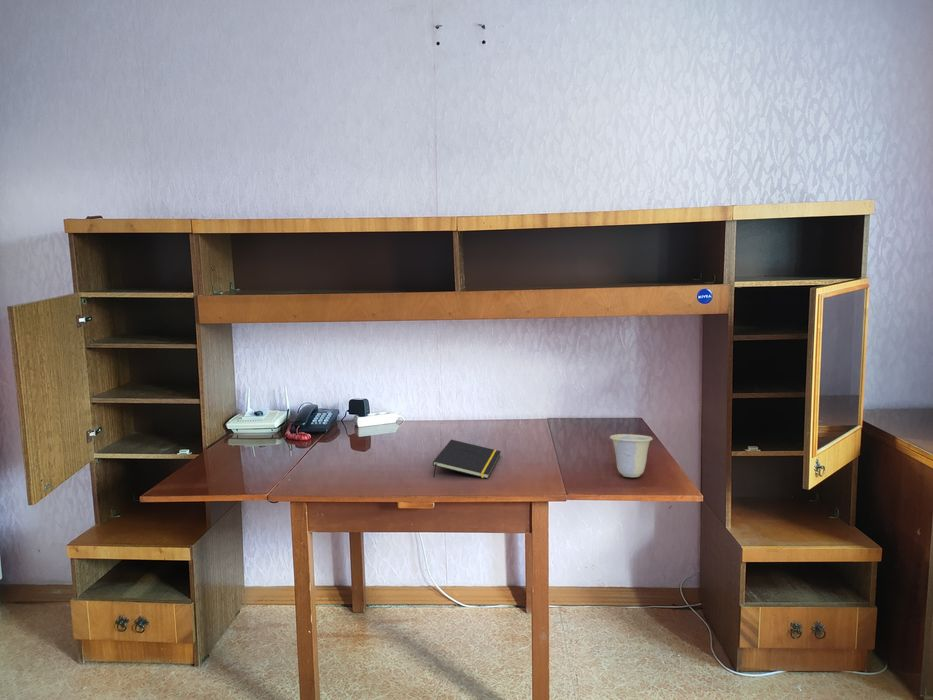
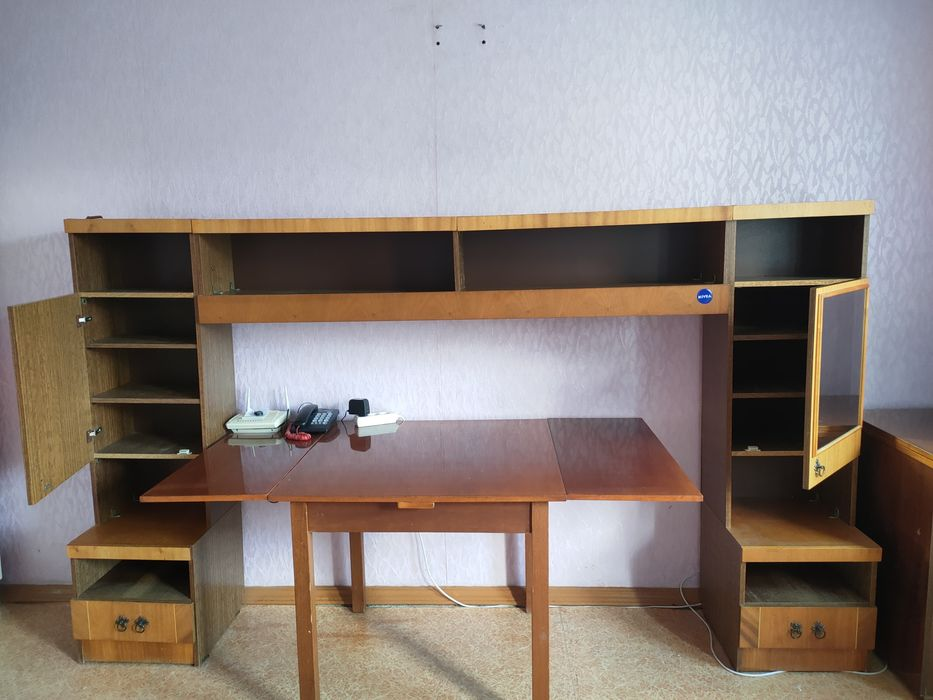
- cup (630, 454)
- notepad (468, 458)
